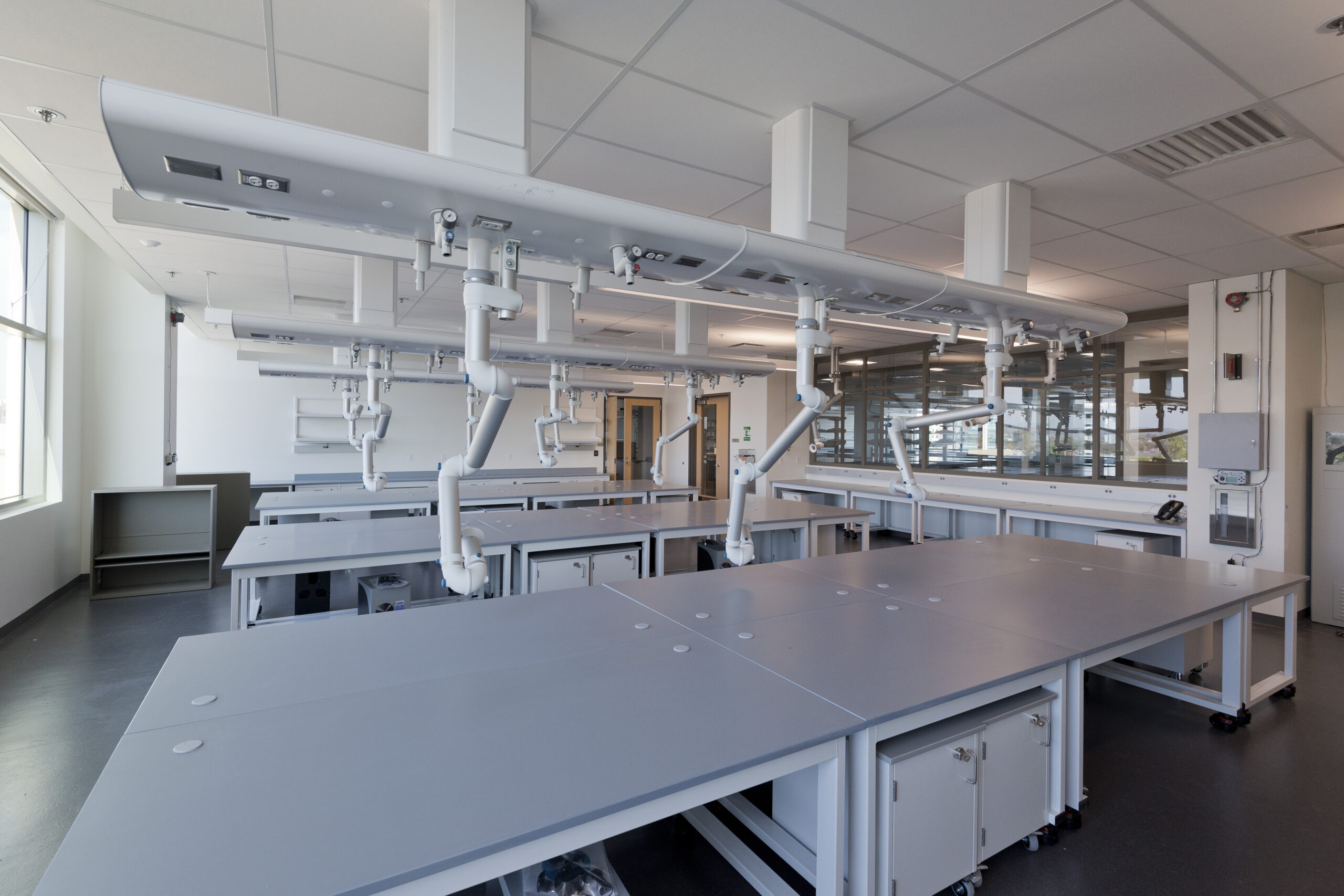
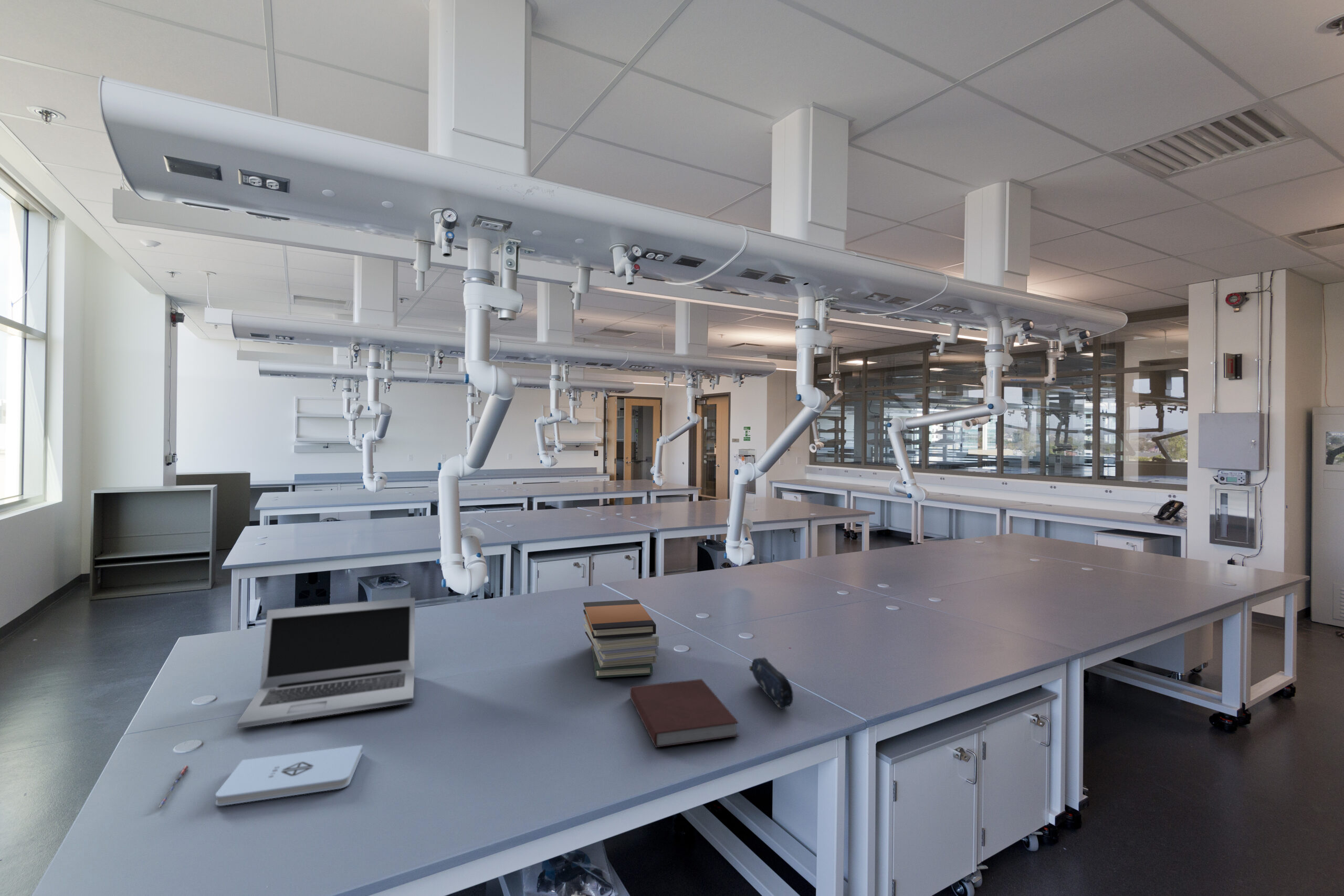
+ notepad (293, 773)
+ book stack (618, 636)
+ laptop (337, 655)
+ pencil case (771, 682)
+ notebook (680, 710)
+ pen (174, 785)
